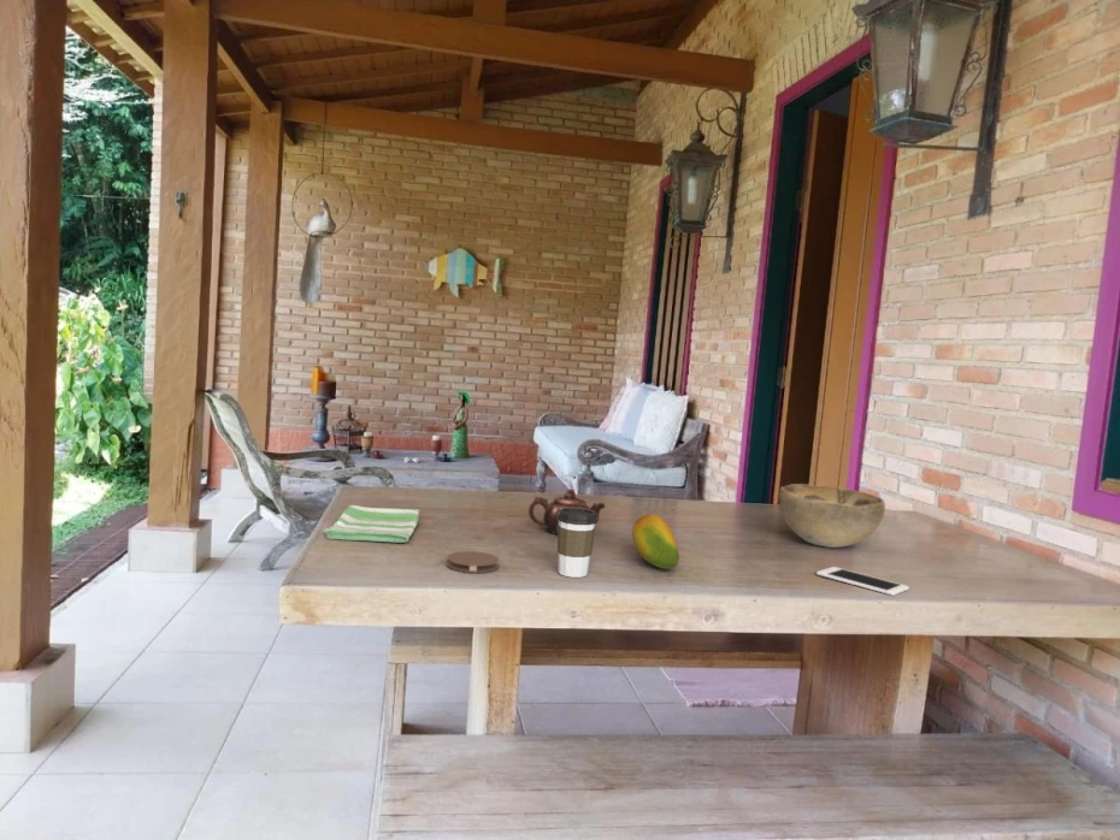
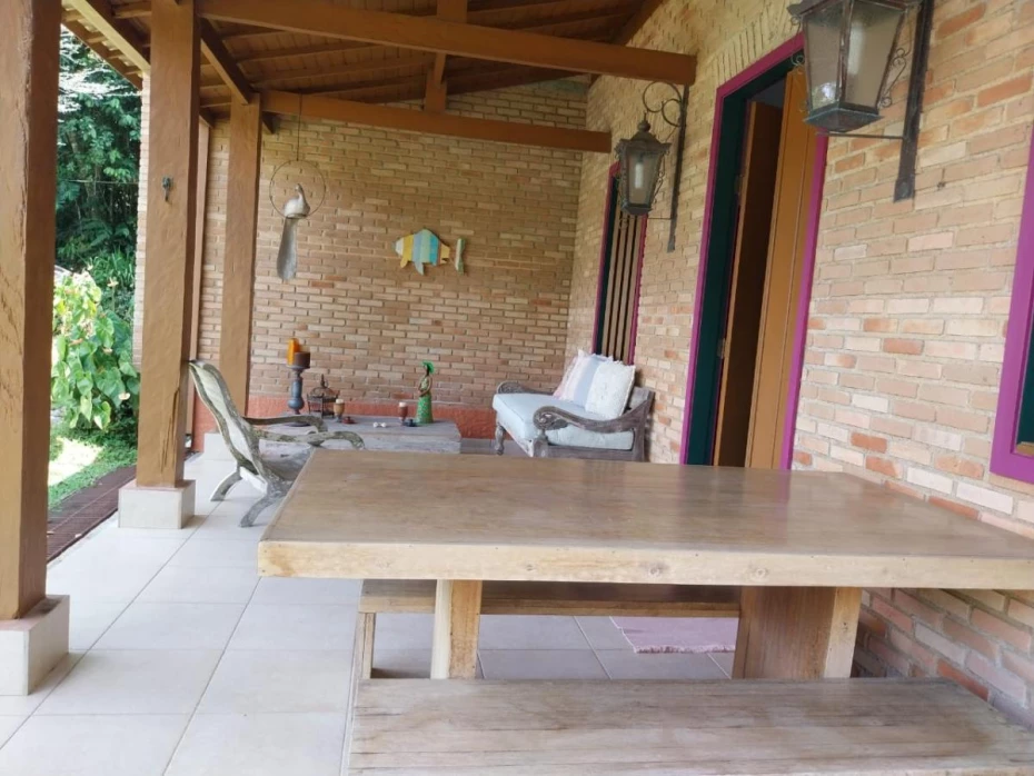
- coaster (472, 561)
- cell phone (861, 580)
- coffee cup (574, 542)
- fruit (655, 540)
- dish towel (375, 522)
- decorative bowl (827, 517)
- teapot (566, 507)
